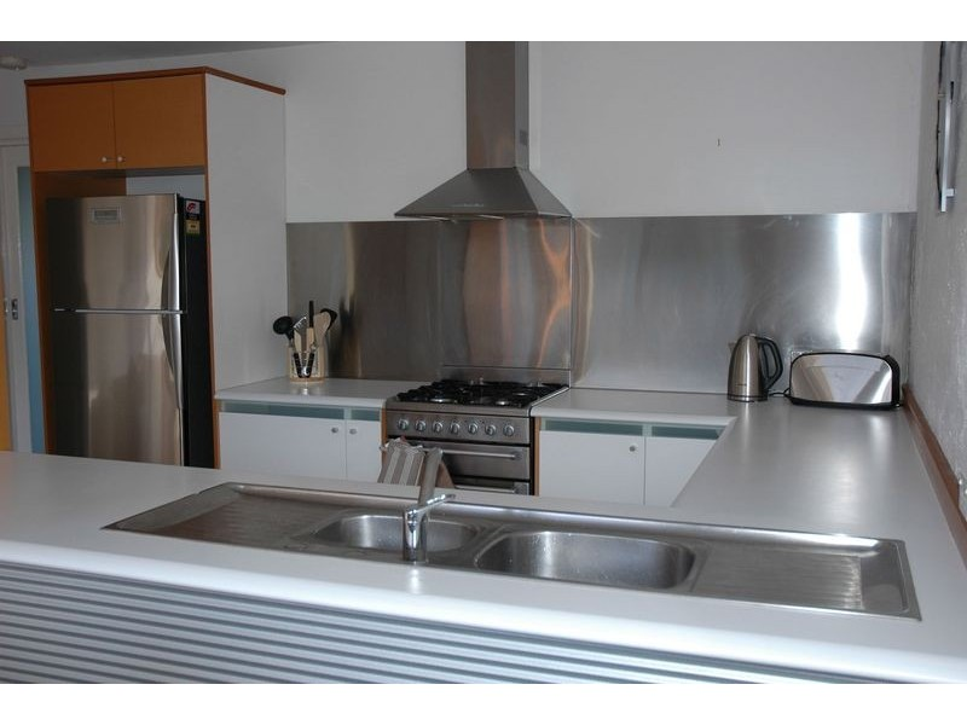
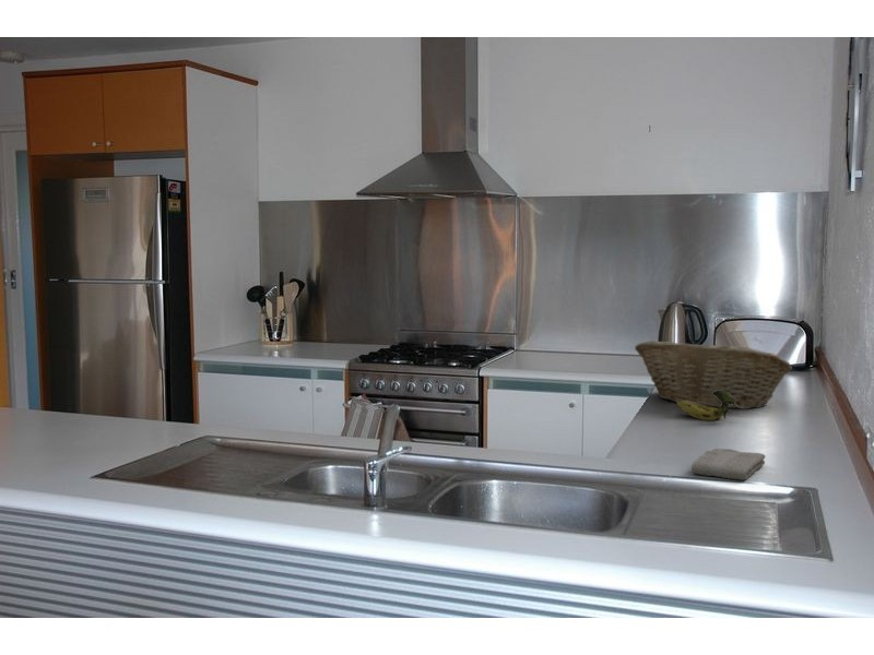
+ banana (705, 405)
+ fruit basket (710, 369)
+ washcloth (729, 463)
